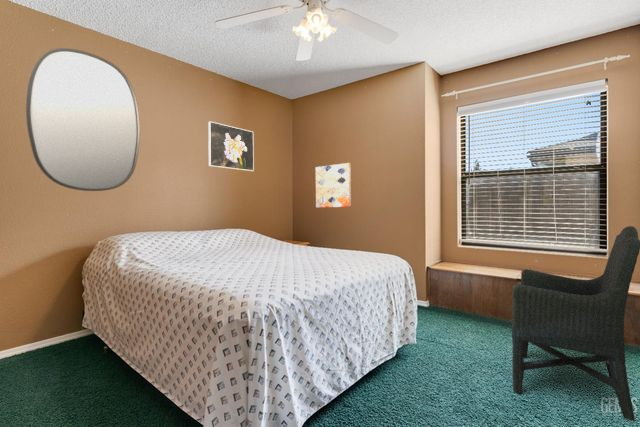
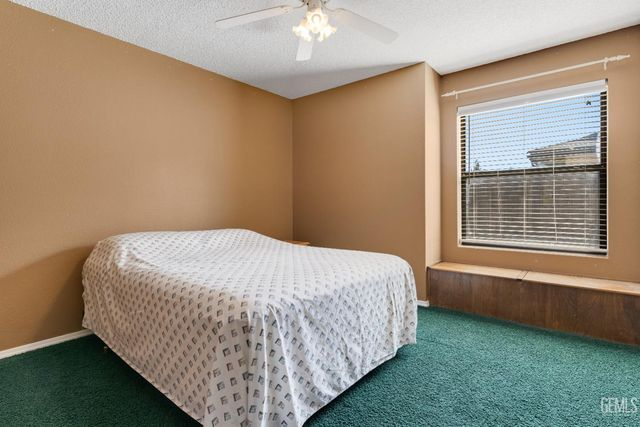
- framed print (232, 147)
- chair (569, 306)
- wall art (332, 186)
- home mirror (89, 122)
